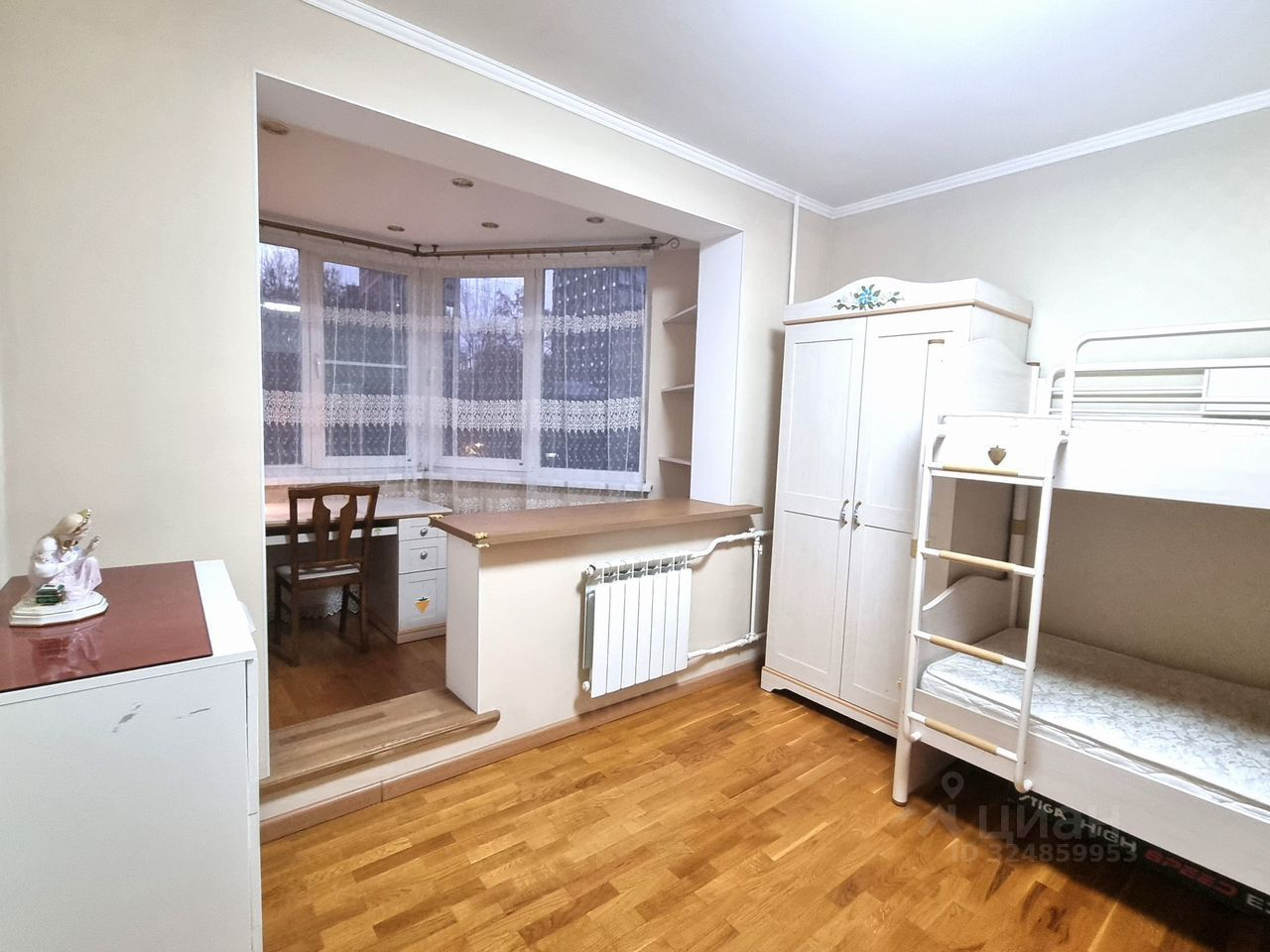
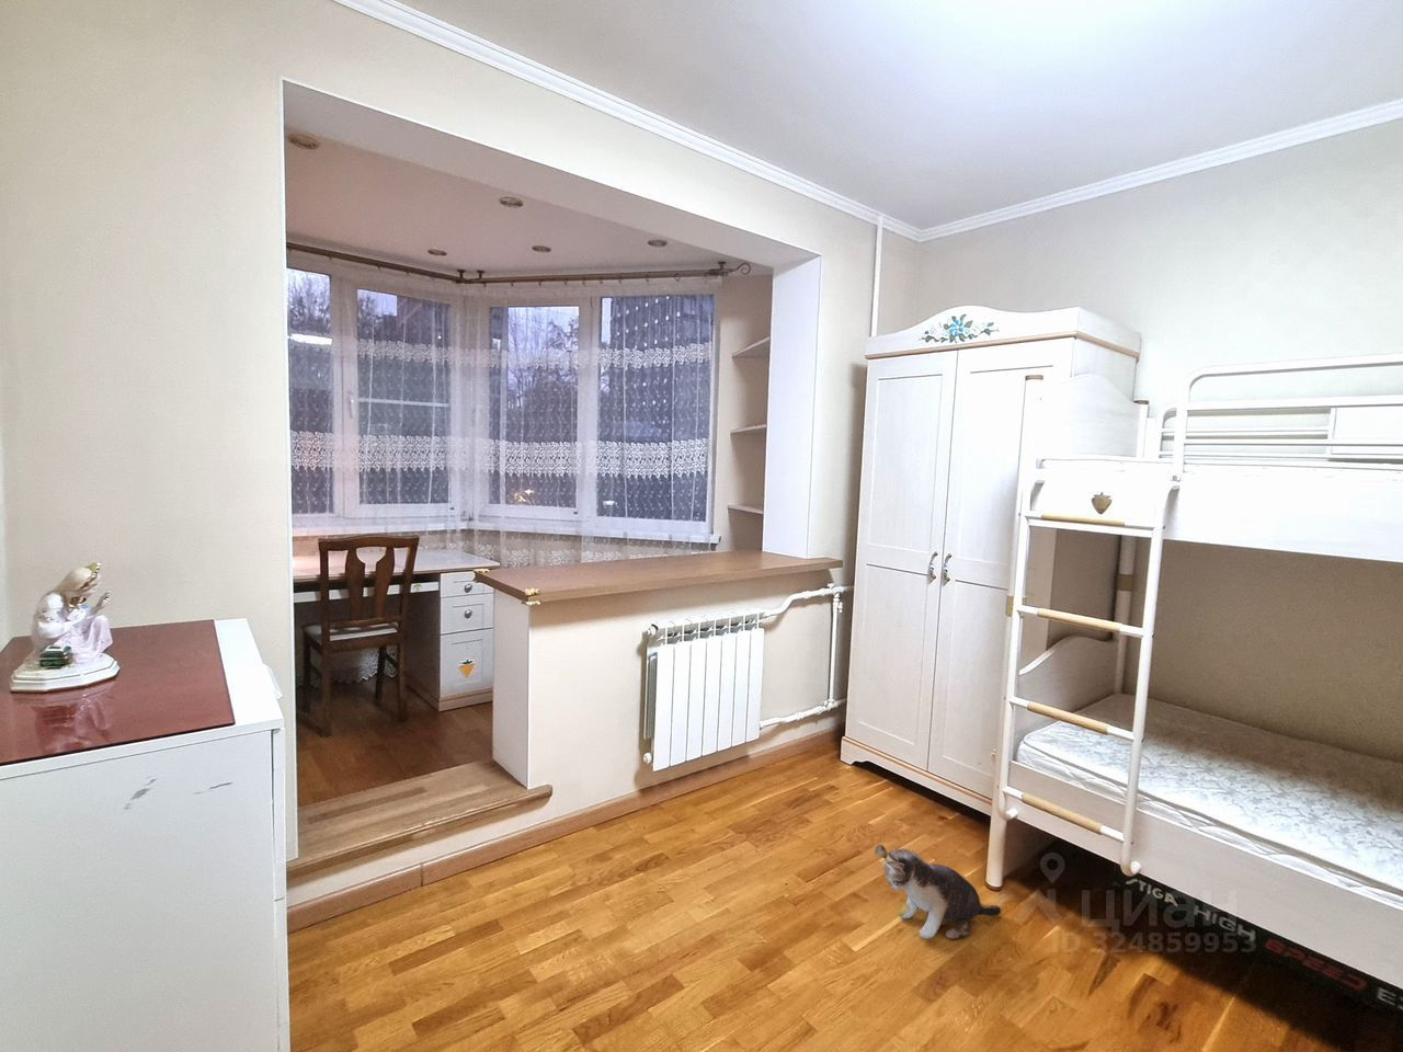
+ plush toy (943, 885)
